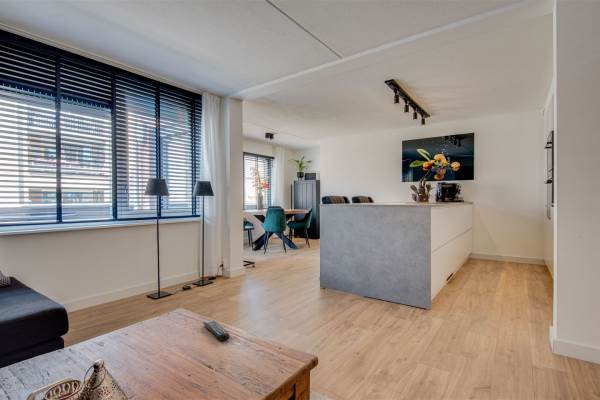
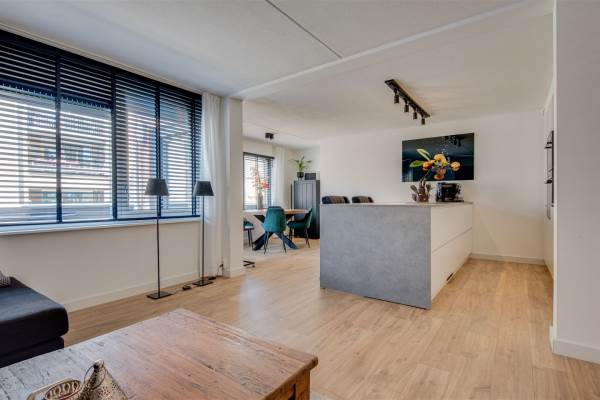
- remote control (215, 329)
